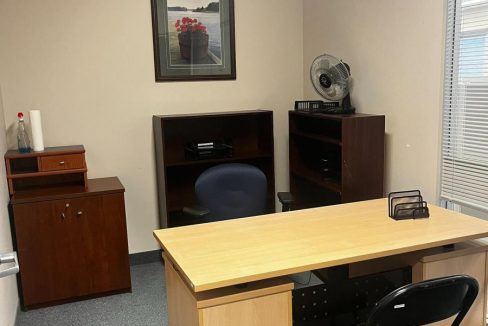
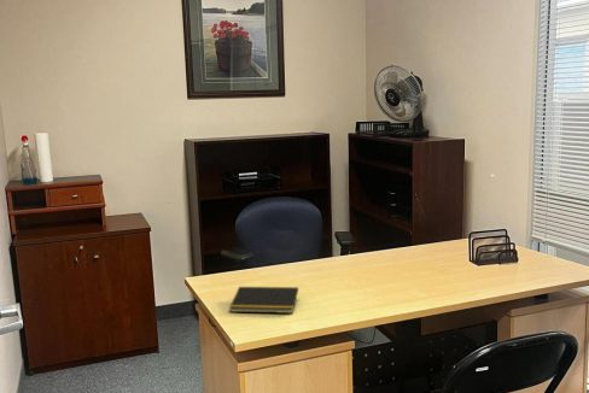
+ notepad (264, 299)
